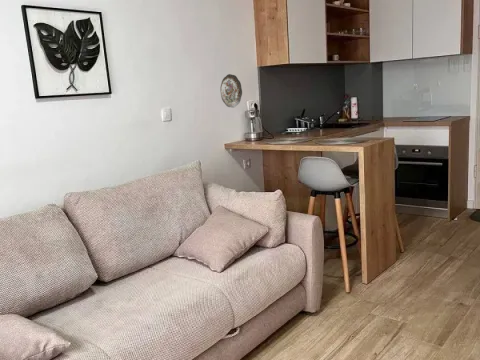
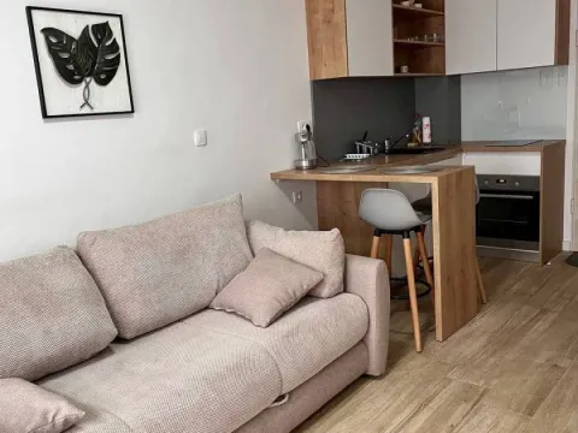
- decorative plate (230, 91)
